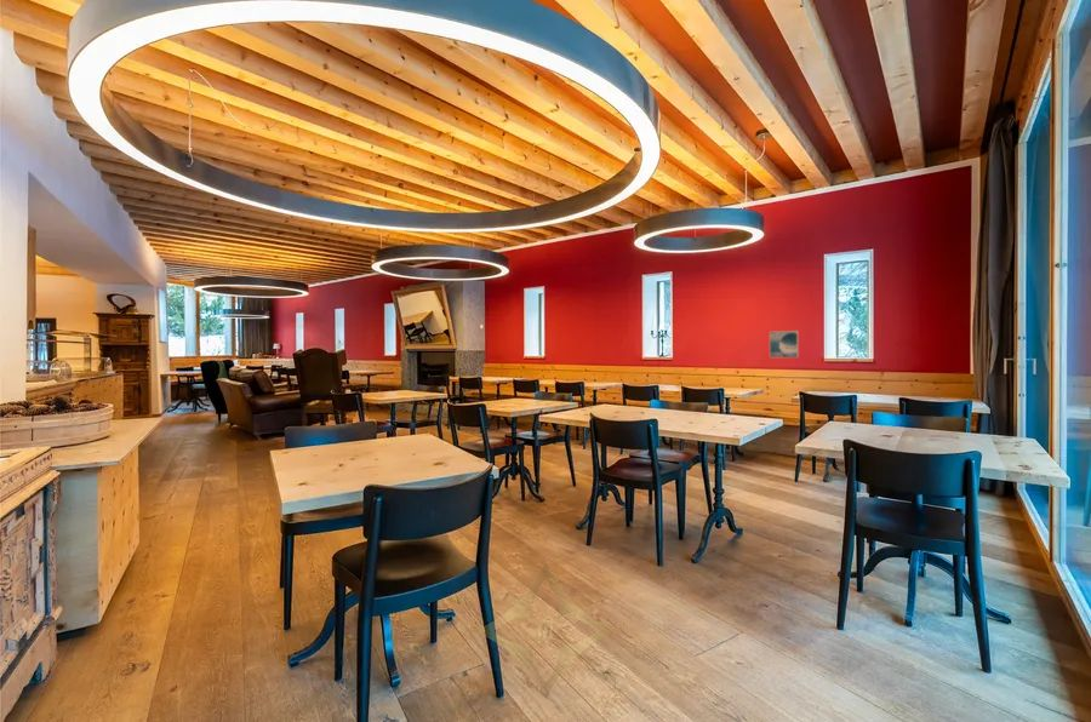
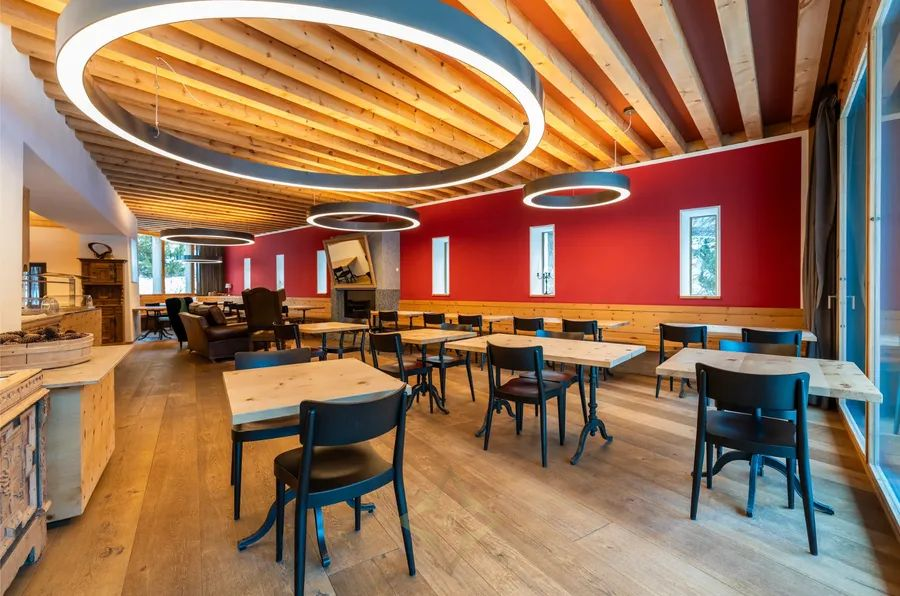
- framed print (783, 344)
